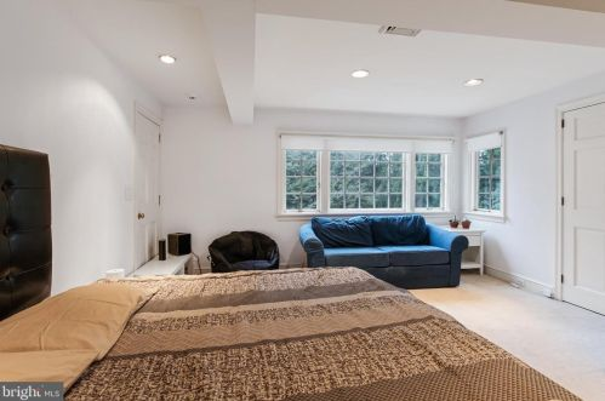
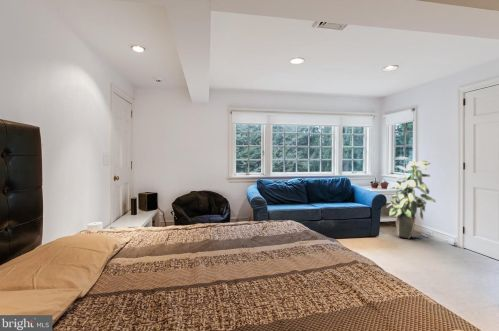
+ indoor plant (407, 196)
